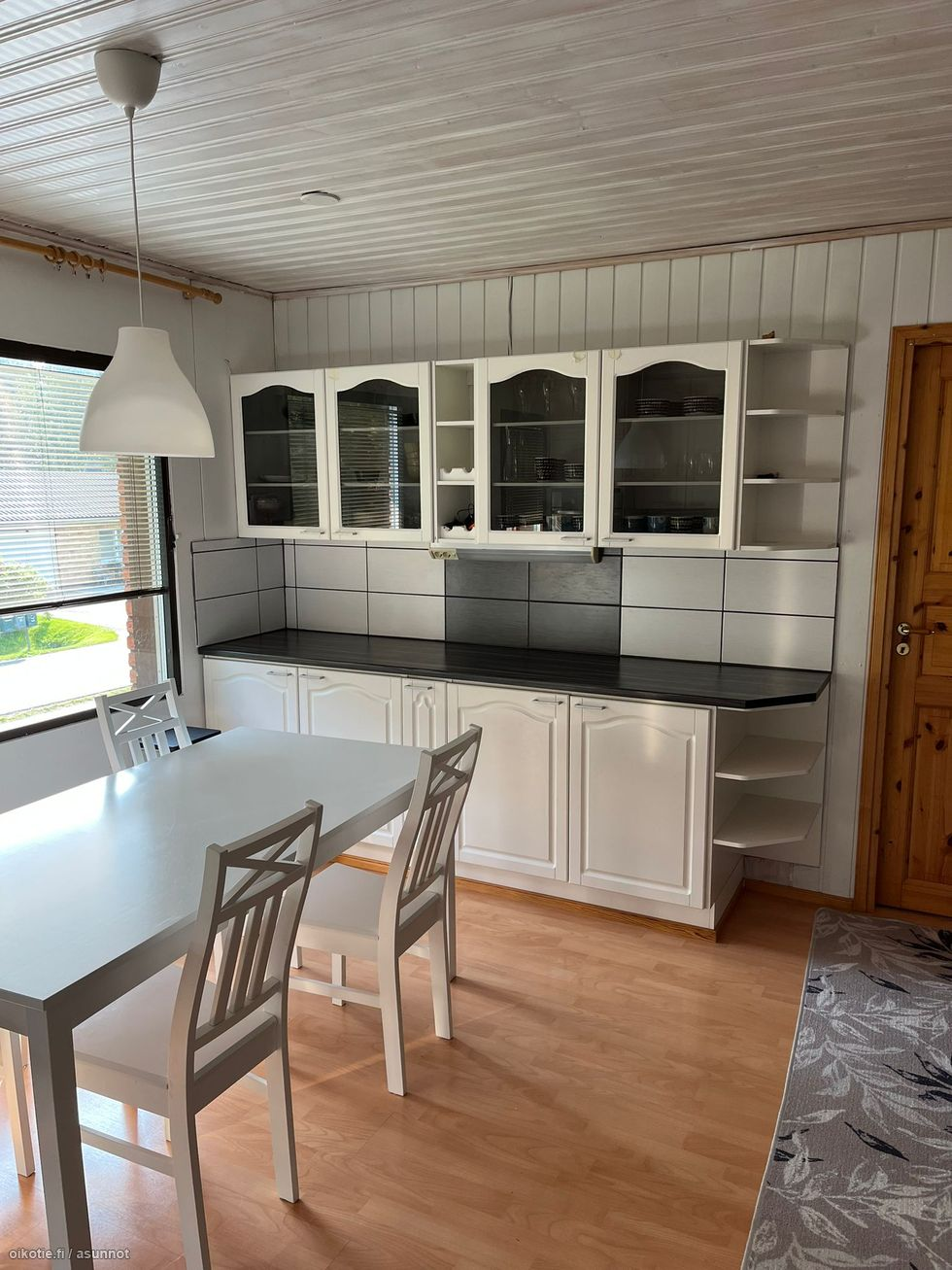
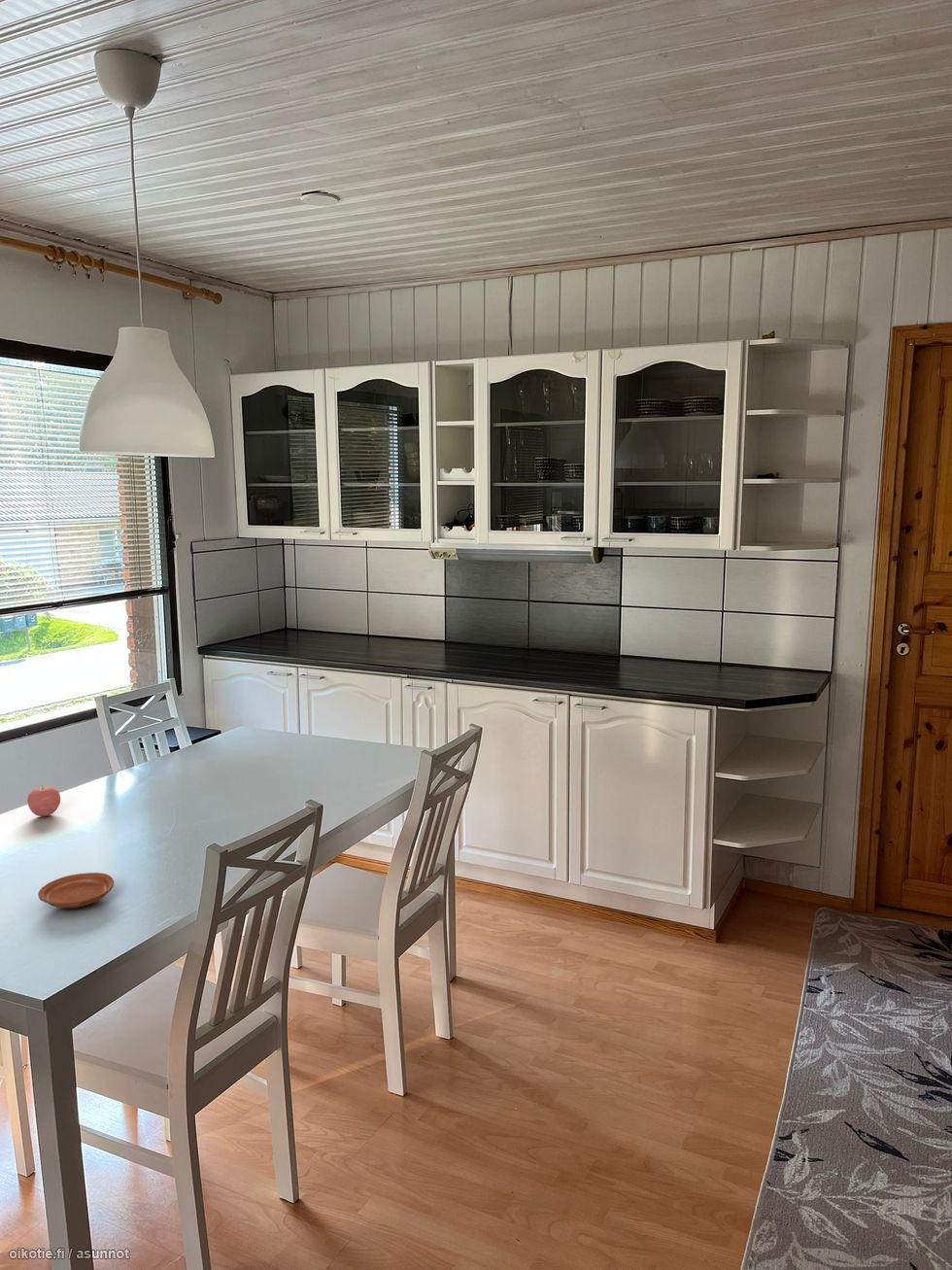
+ apple (44, 800)
+ plate (77, 894)
